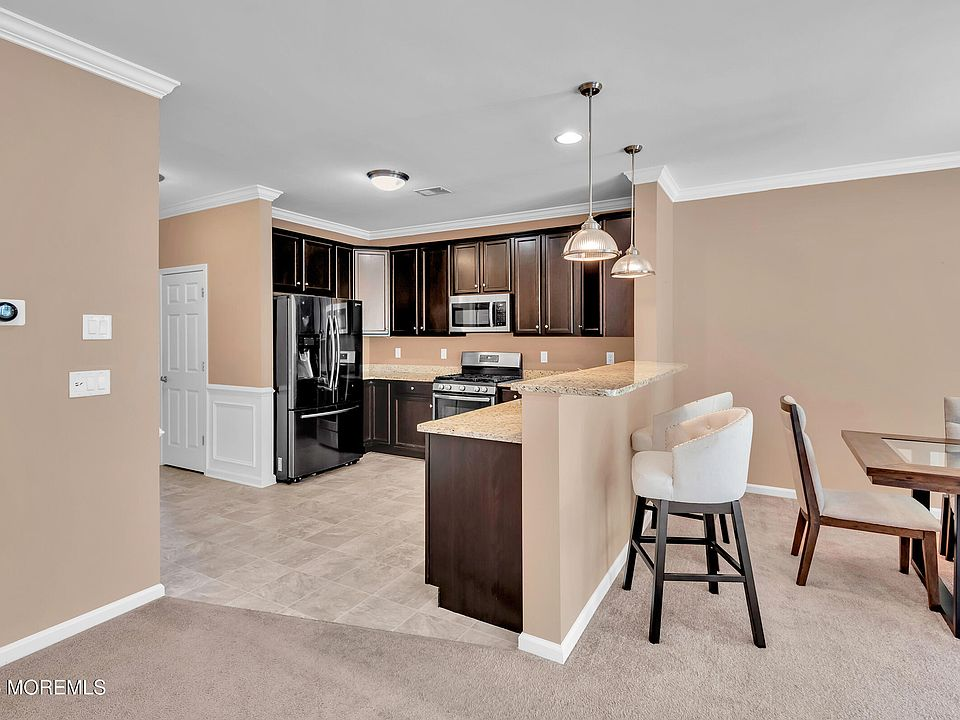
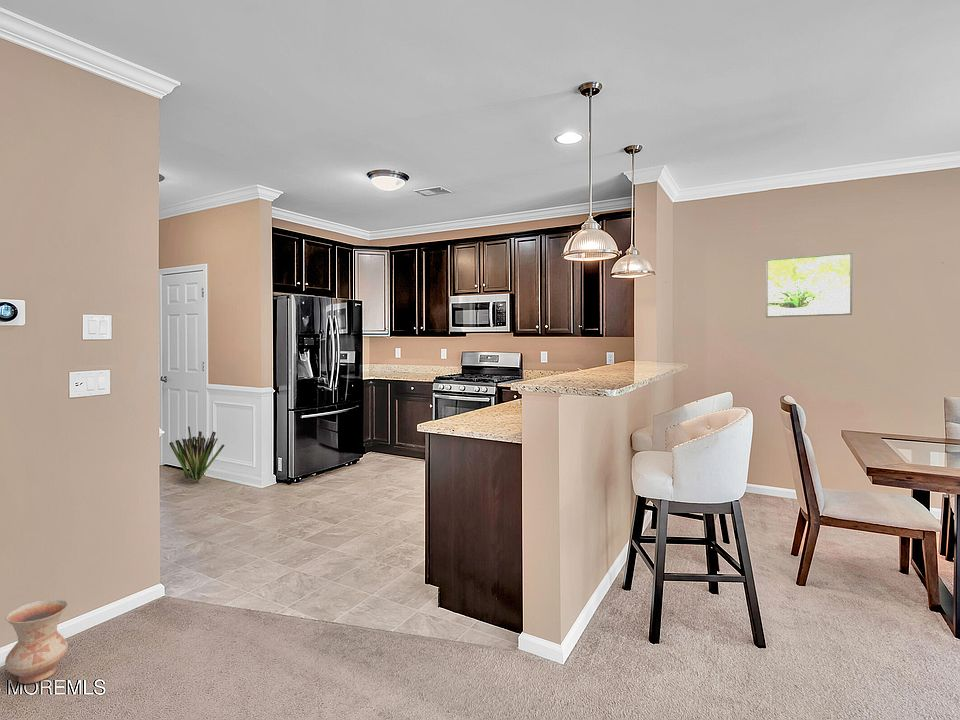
+ decorative plant (197, 455)
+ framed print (807, 286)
+ ceramic jug (34, 640)
